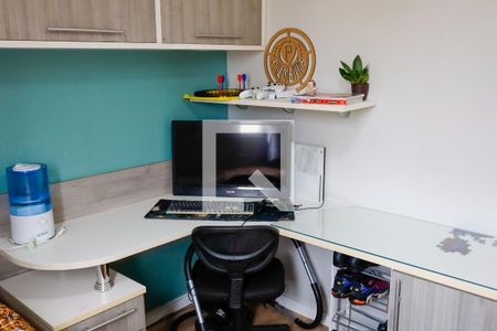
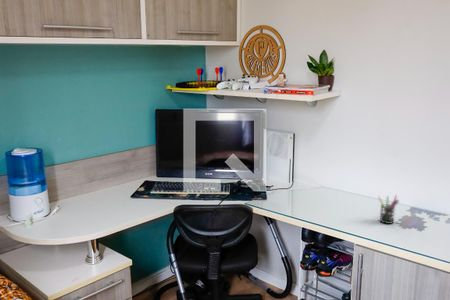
+ pen holder (388, 207)
